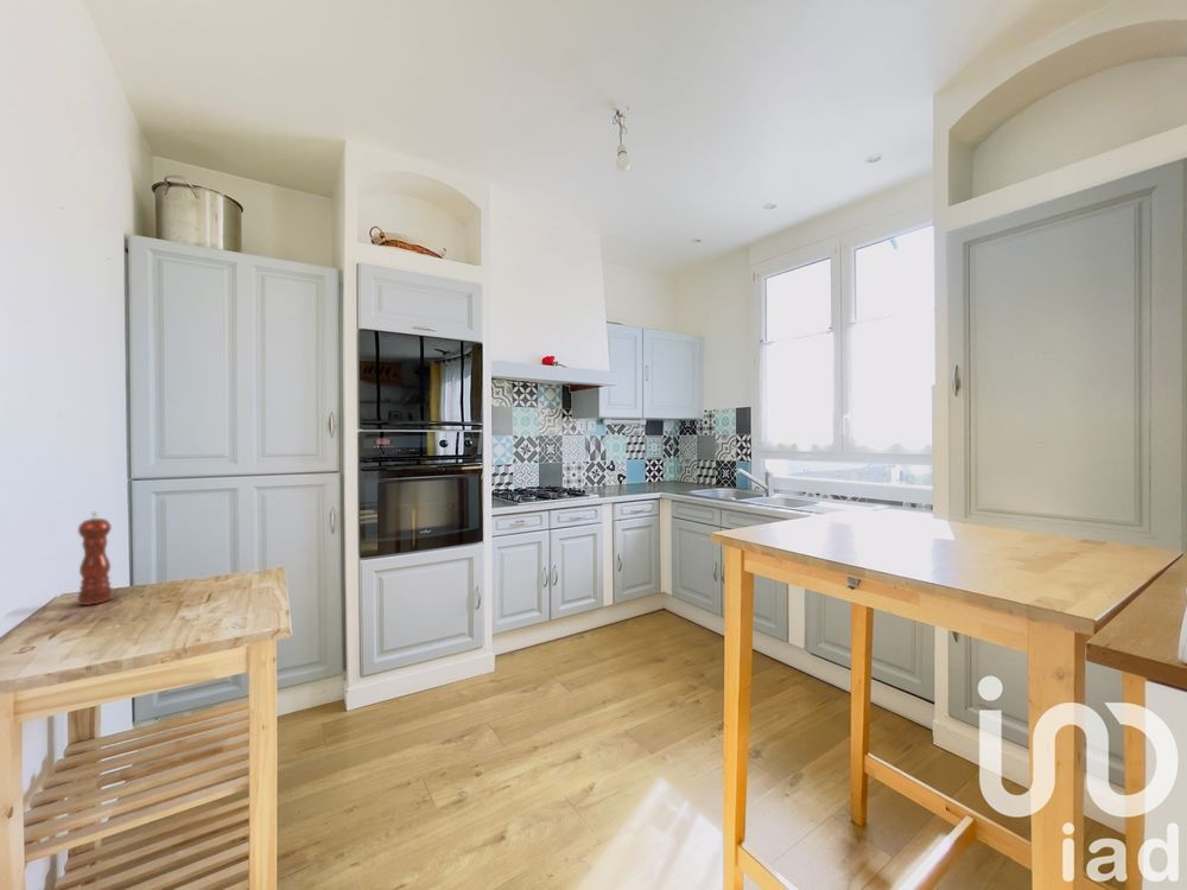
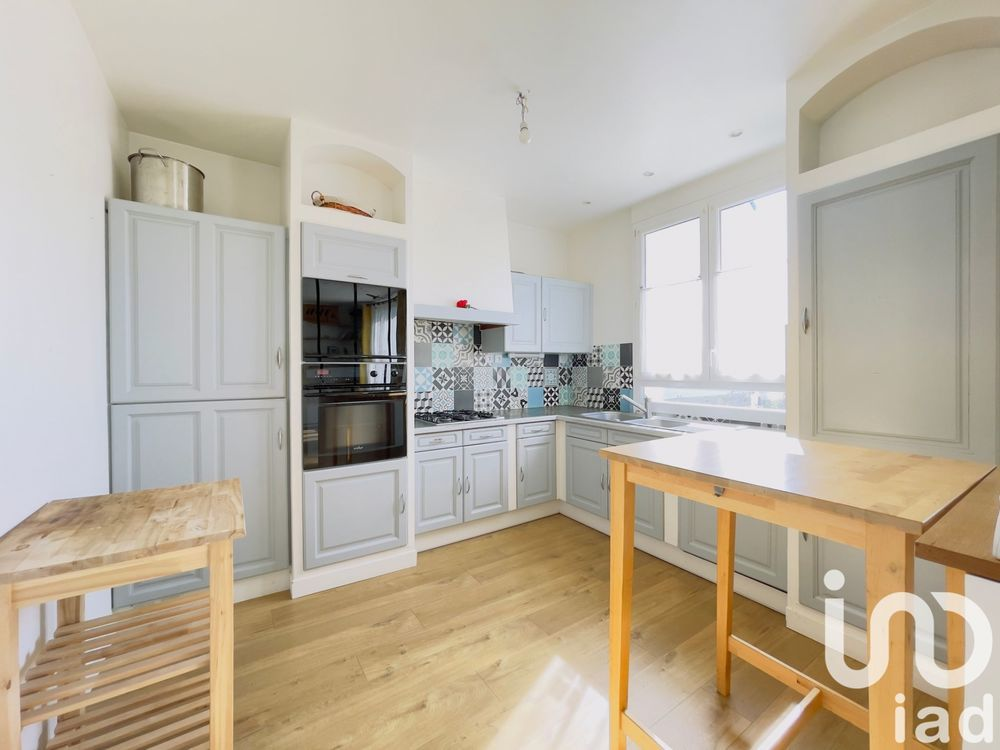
- pepper mill (95, 557)
